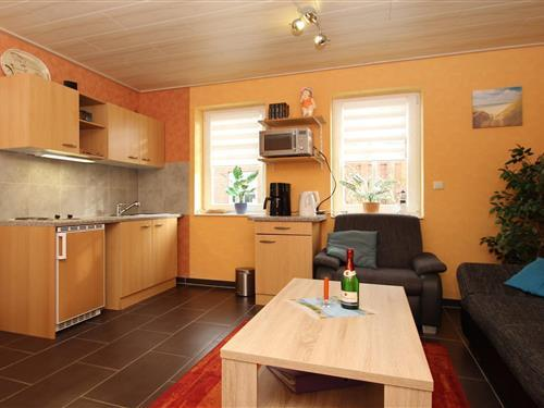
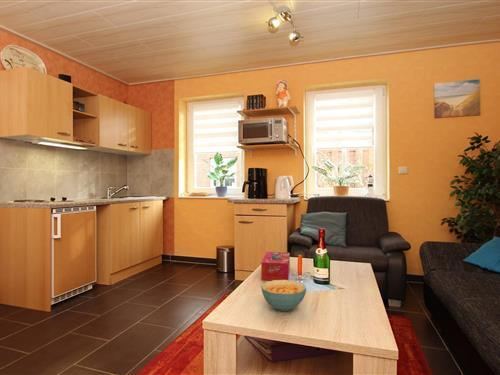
+ cereal bowl (283, 297)
+ tissue box (276, 265)
